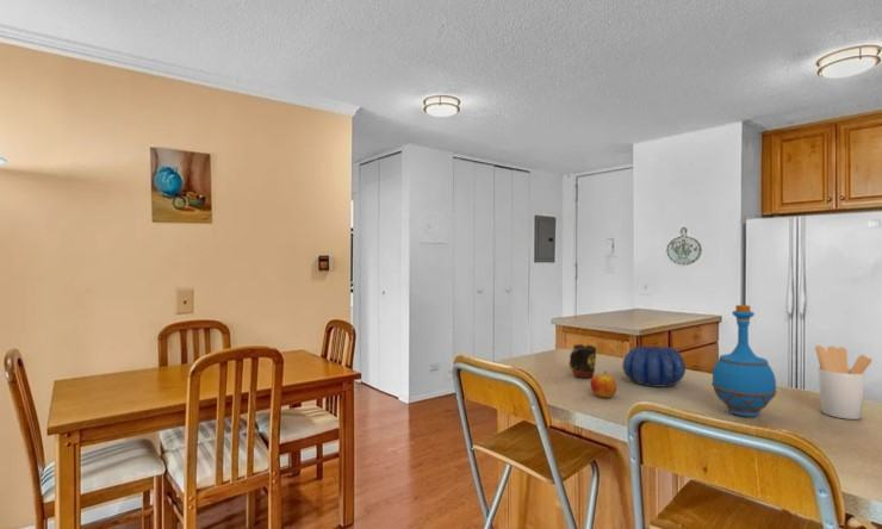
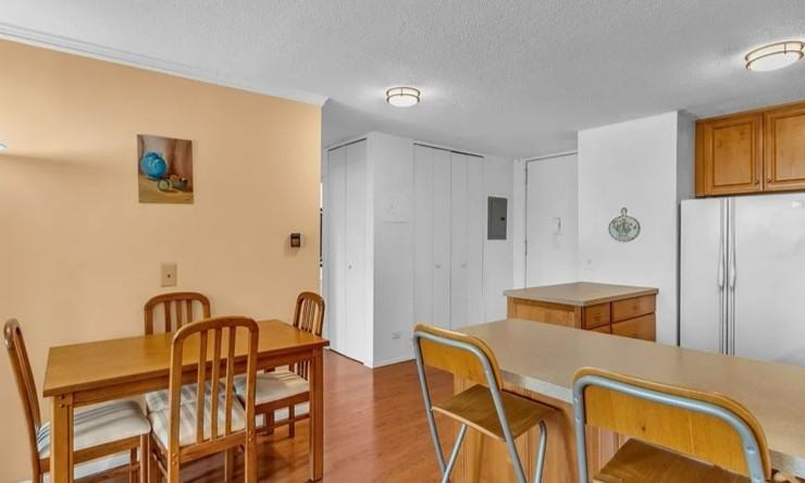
- apple (603, 382)
- bottle (743, 359)
- decorative bowl (653, 363)
- mug (580, 361)
- utensil holder (837, 379)
